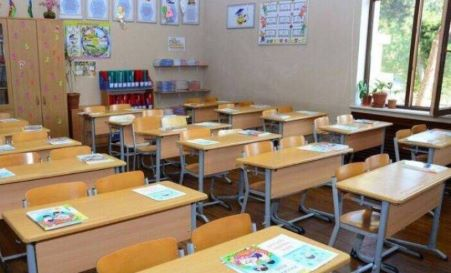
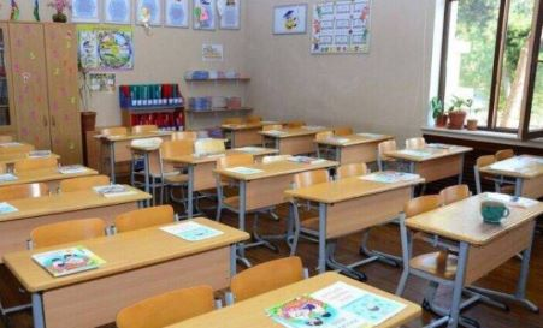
+ cup (494, 211)
